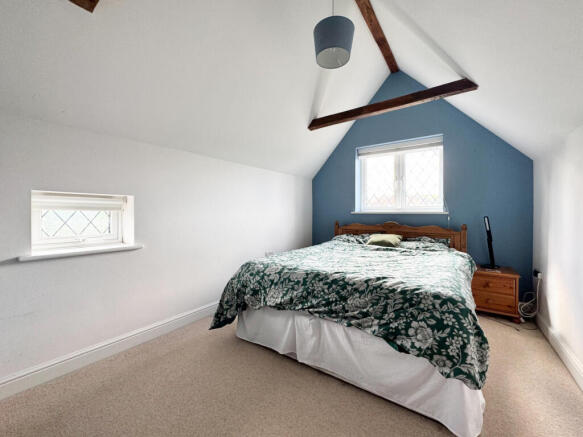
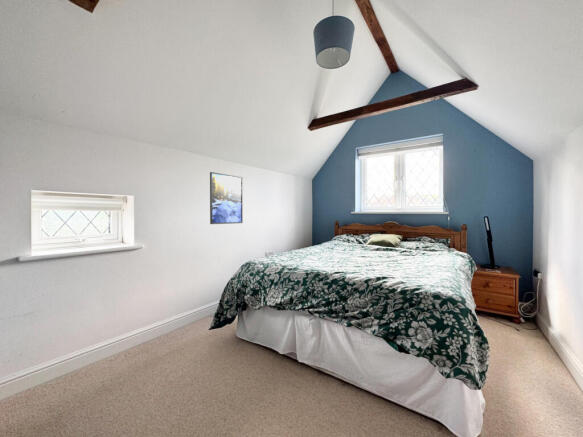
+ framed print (227, 199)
